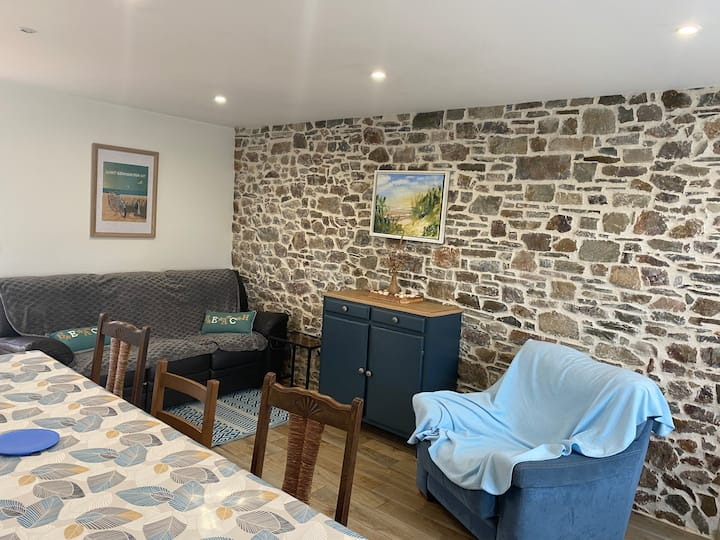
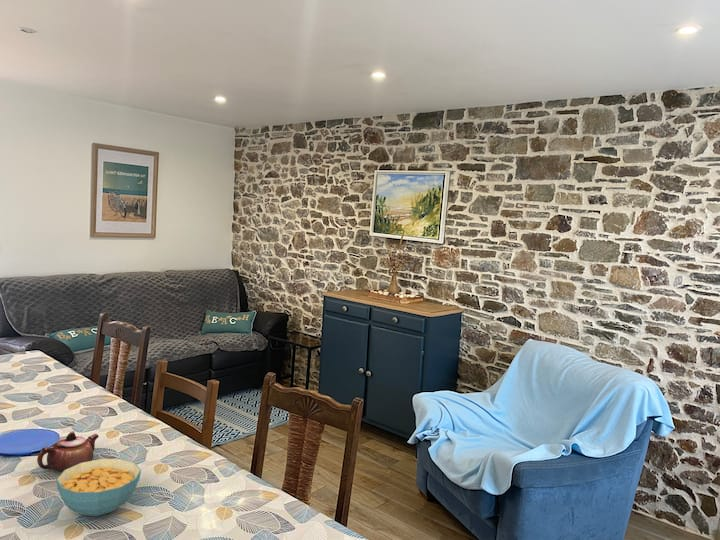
+ cereal bowl (99, 492)
+ teapot (69, 448)
